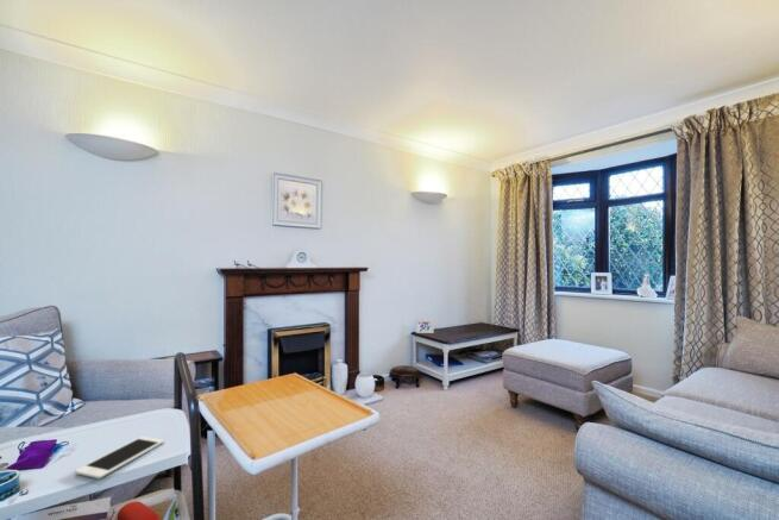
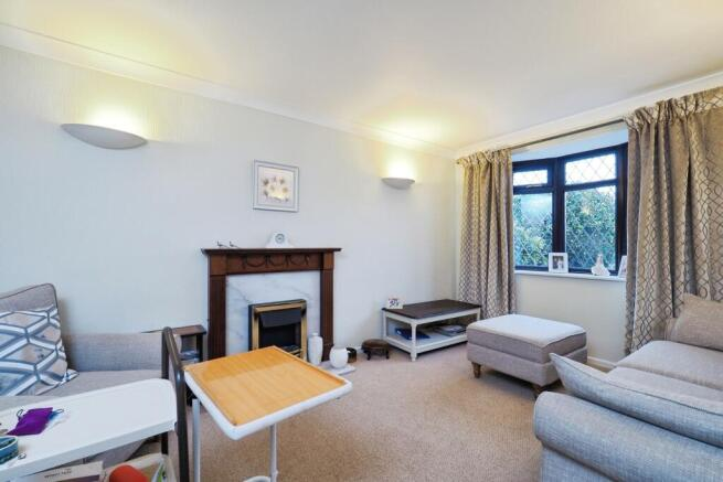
- cell phone (122, 455)
